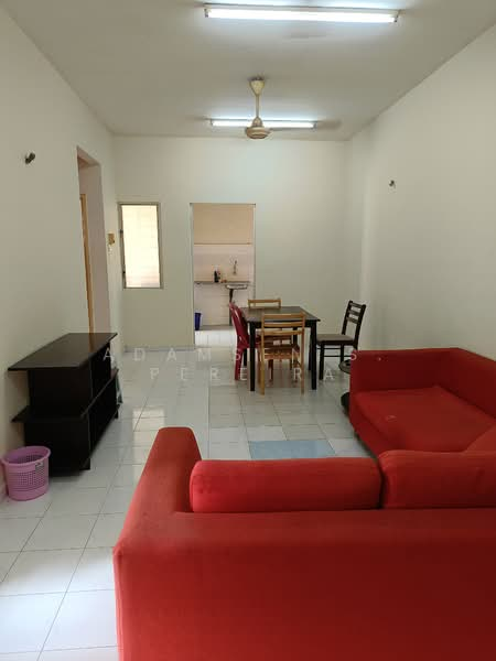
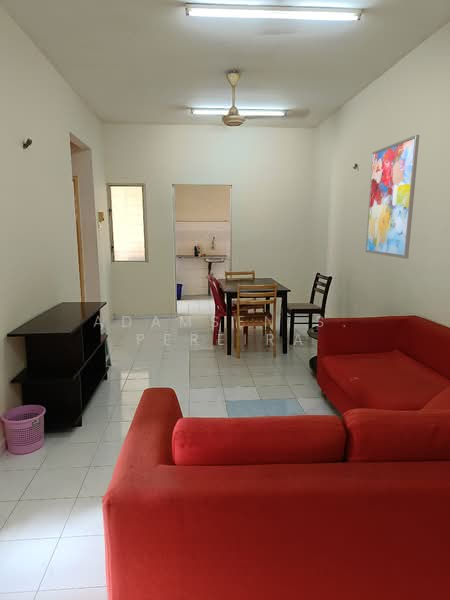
+ wall art (388, 201)
